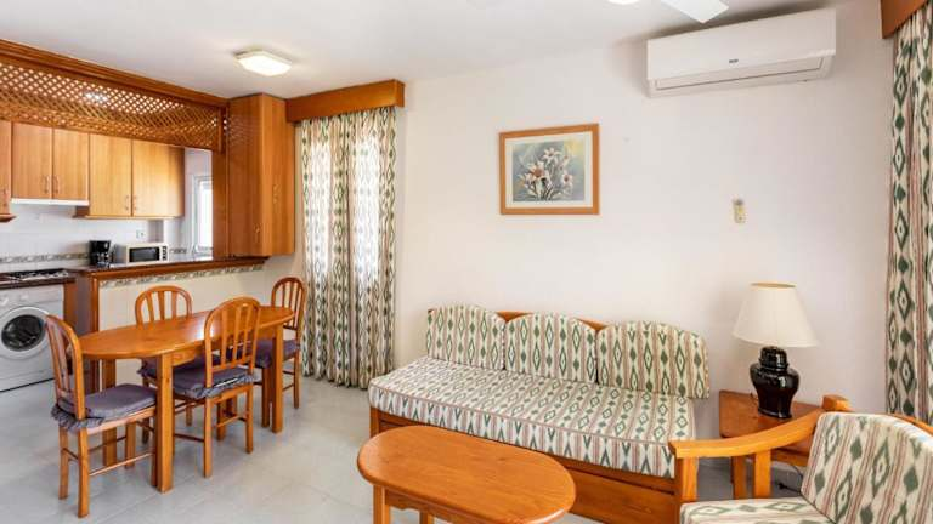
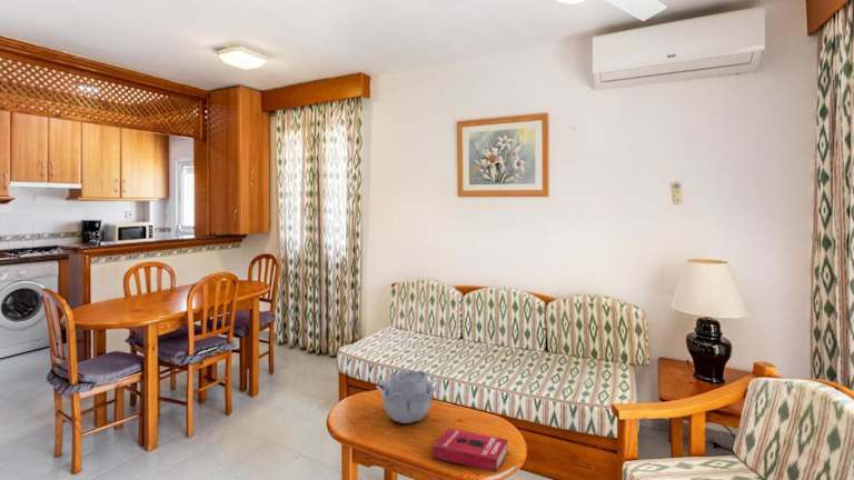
+ decorative bowl (406, 394)
+ book (470, 448)
